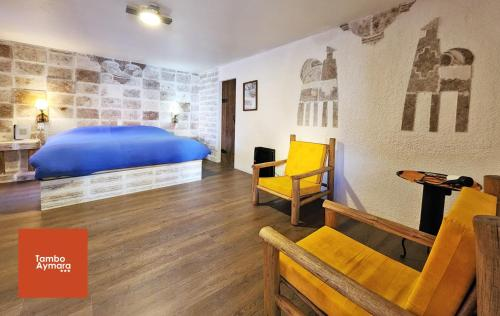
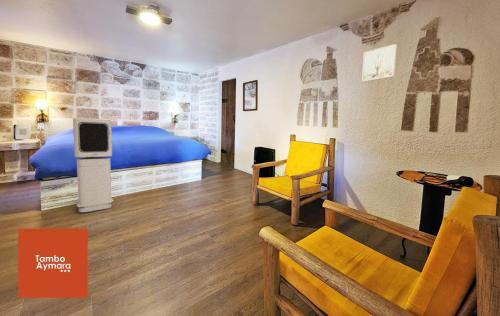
+ wall art (378, 64)
+ air purifier (92, 163)
